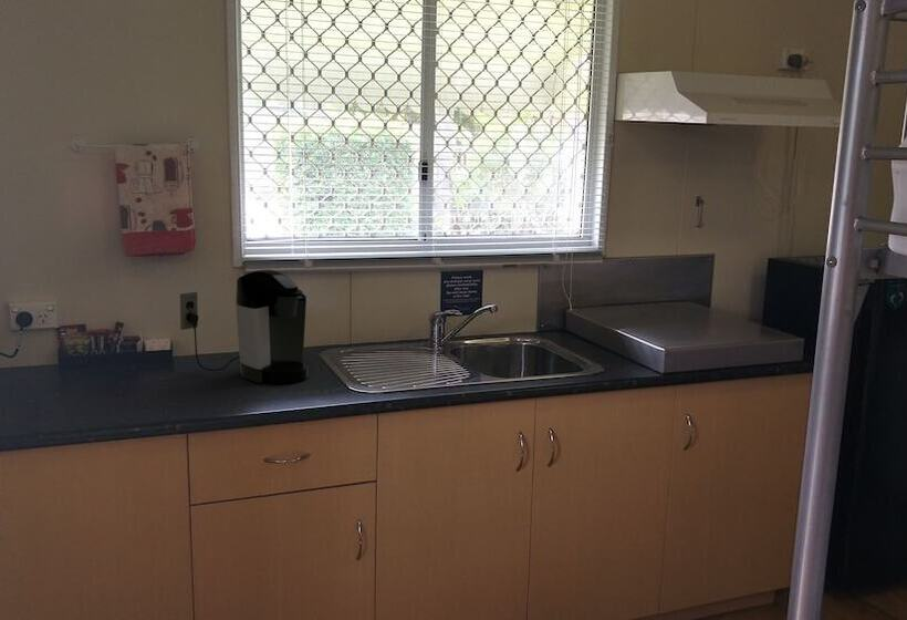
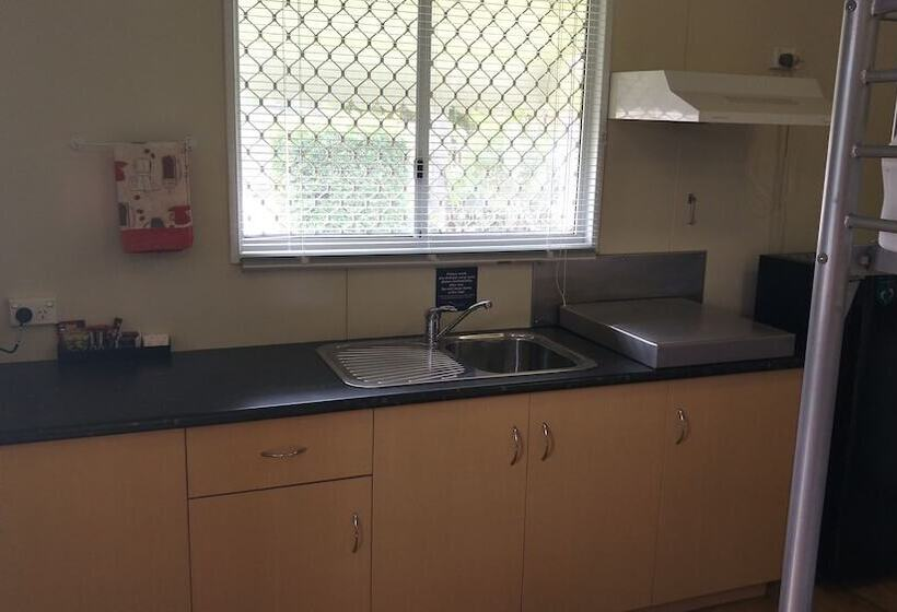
- coffee maker (256, 326)
